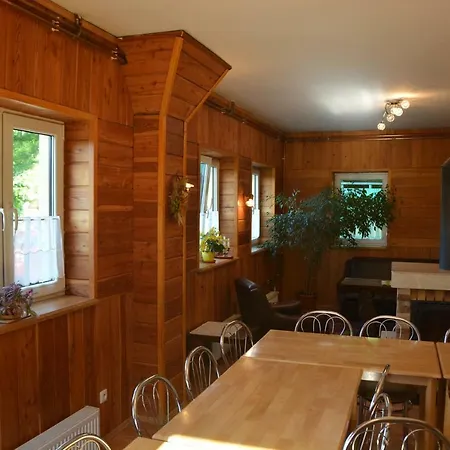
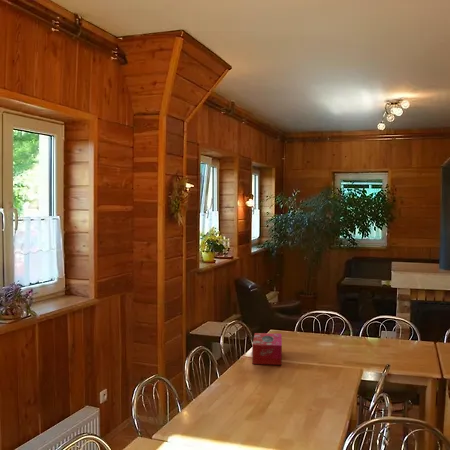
+ tissue box (267, 348)
